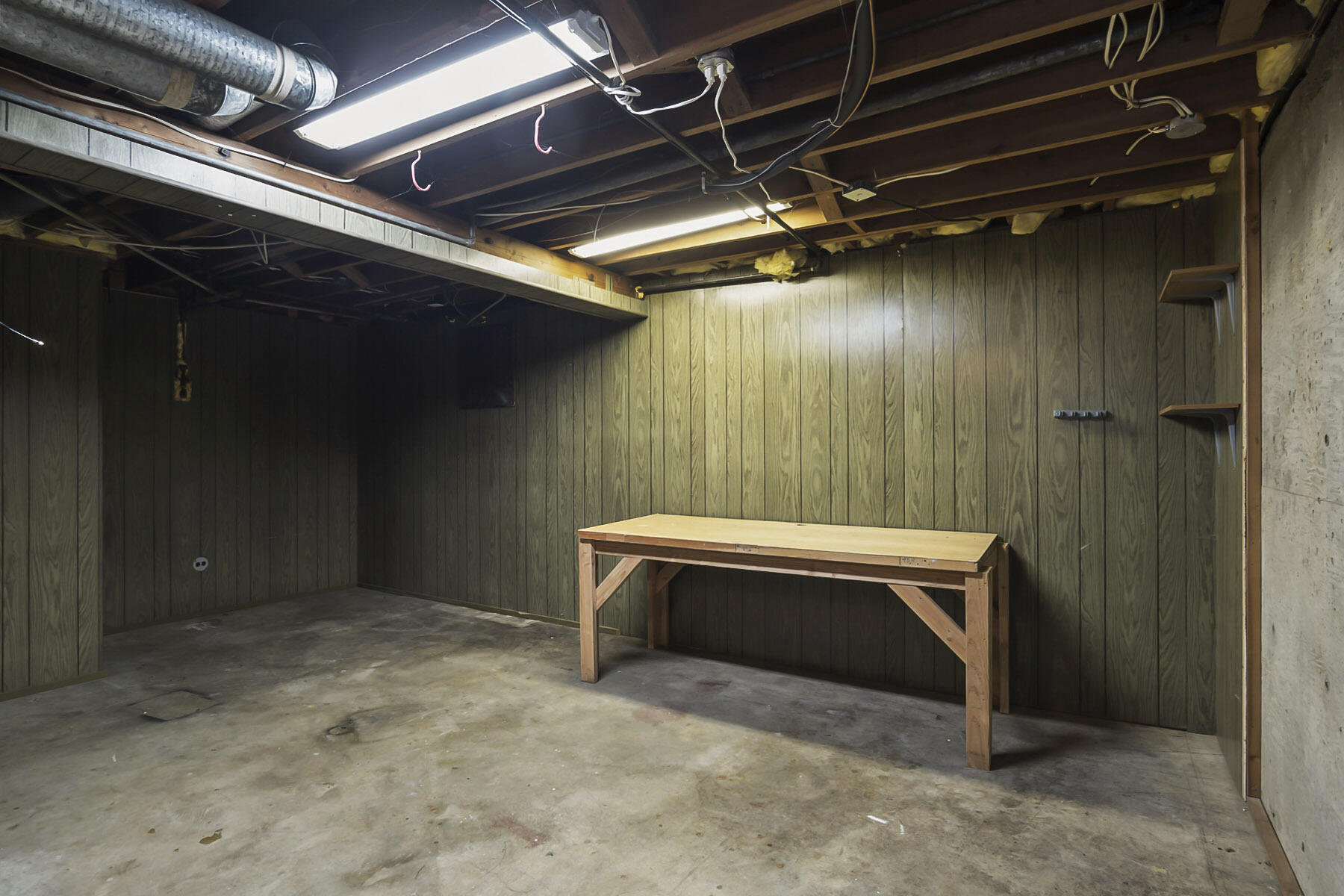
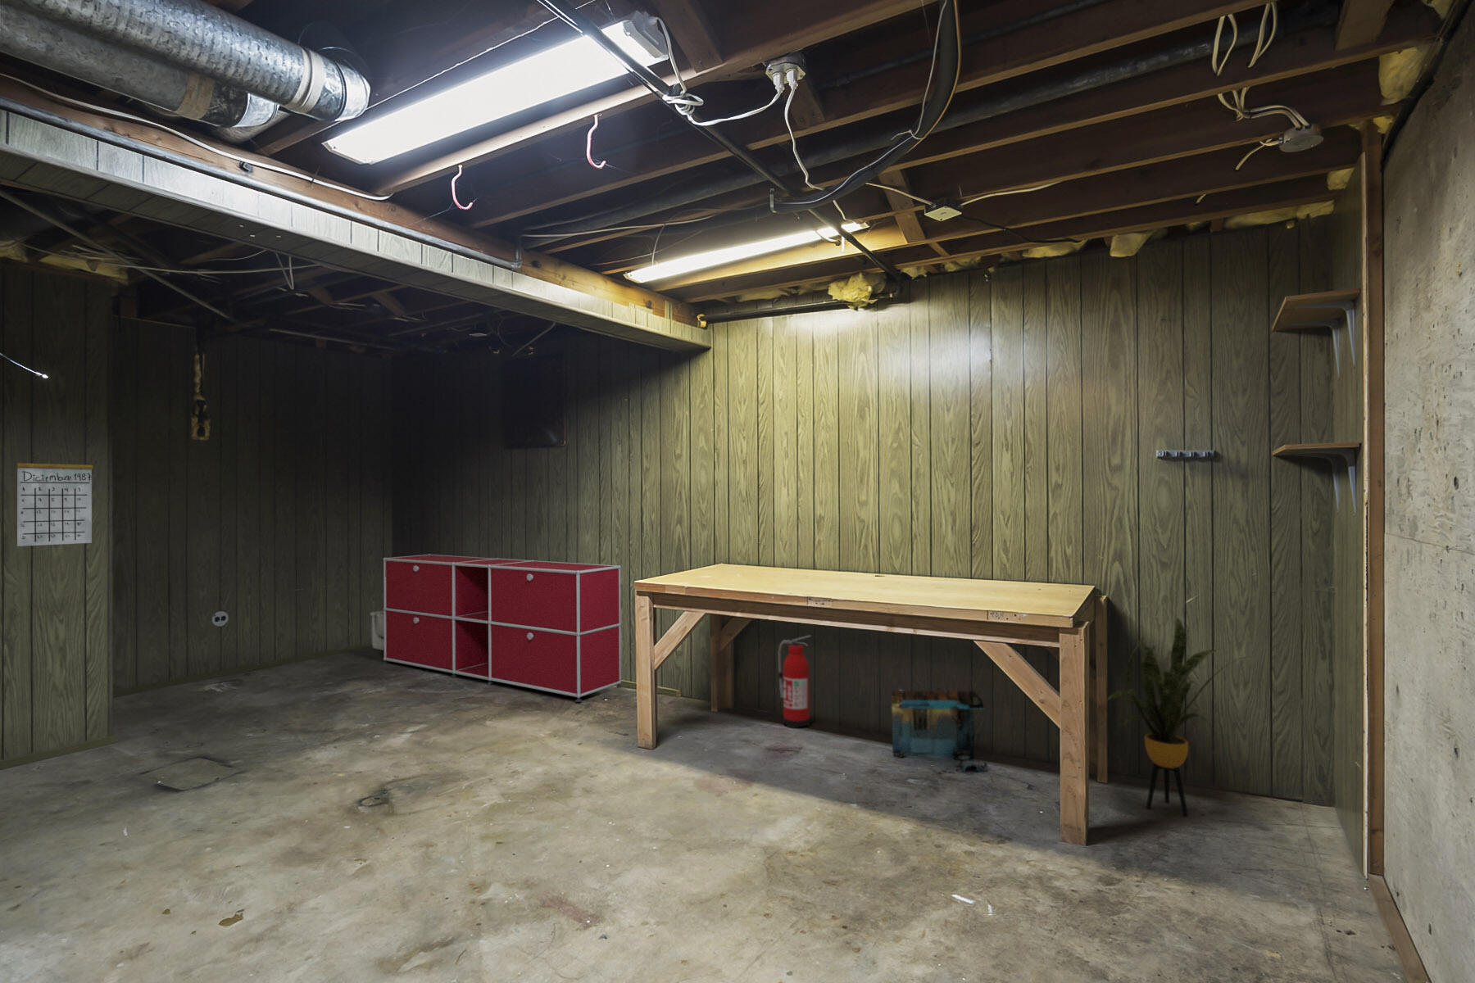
+ storage cabinet (493, 618)
+ house plant (1175, 718)
+ calendar (56, 494)
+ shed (938, 723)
+ fire extinguisher (795, 678)
+ storage bin (383, 631)
